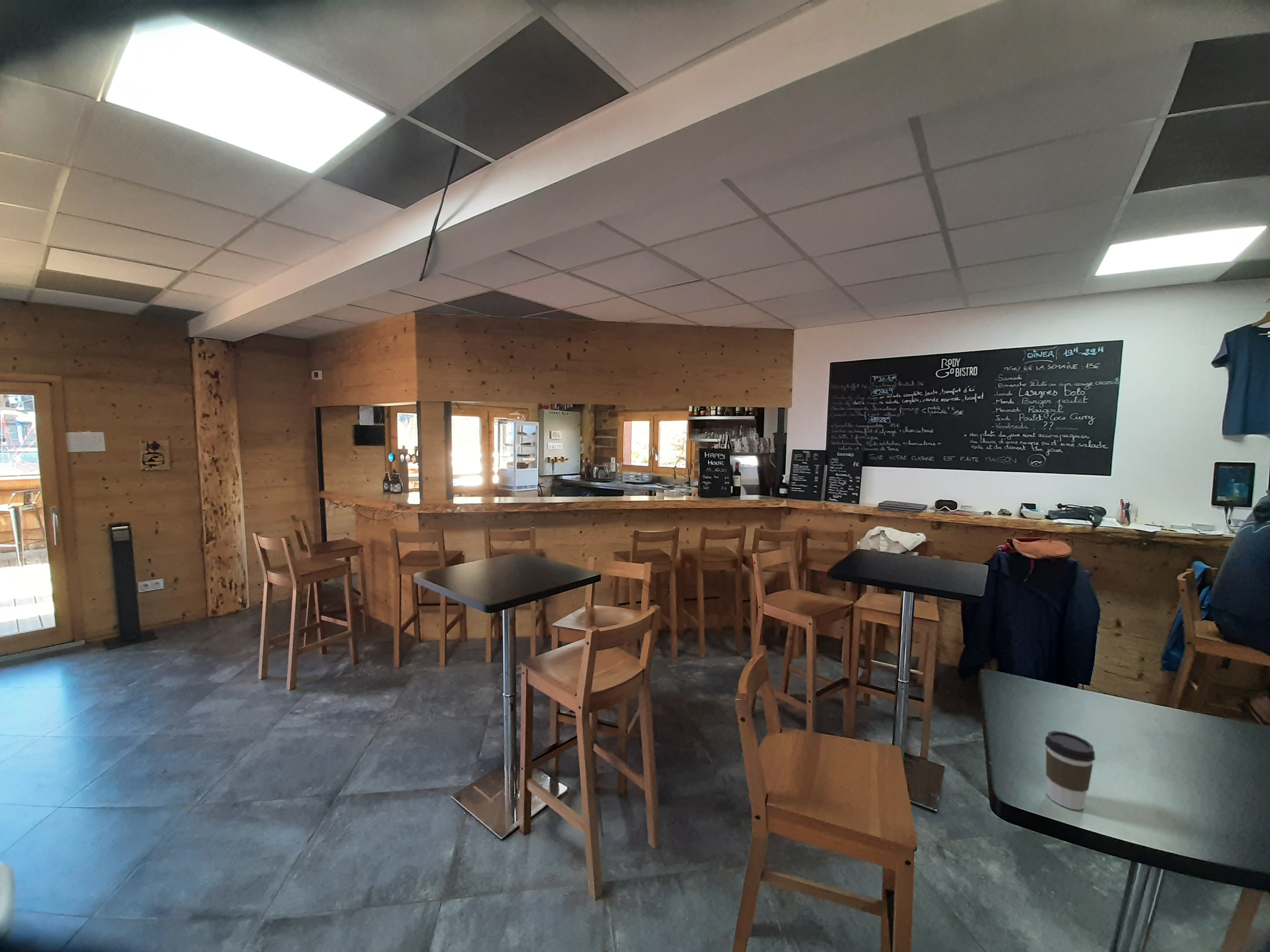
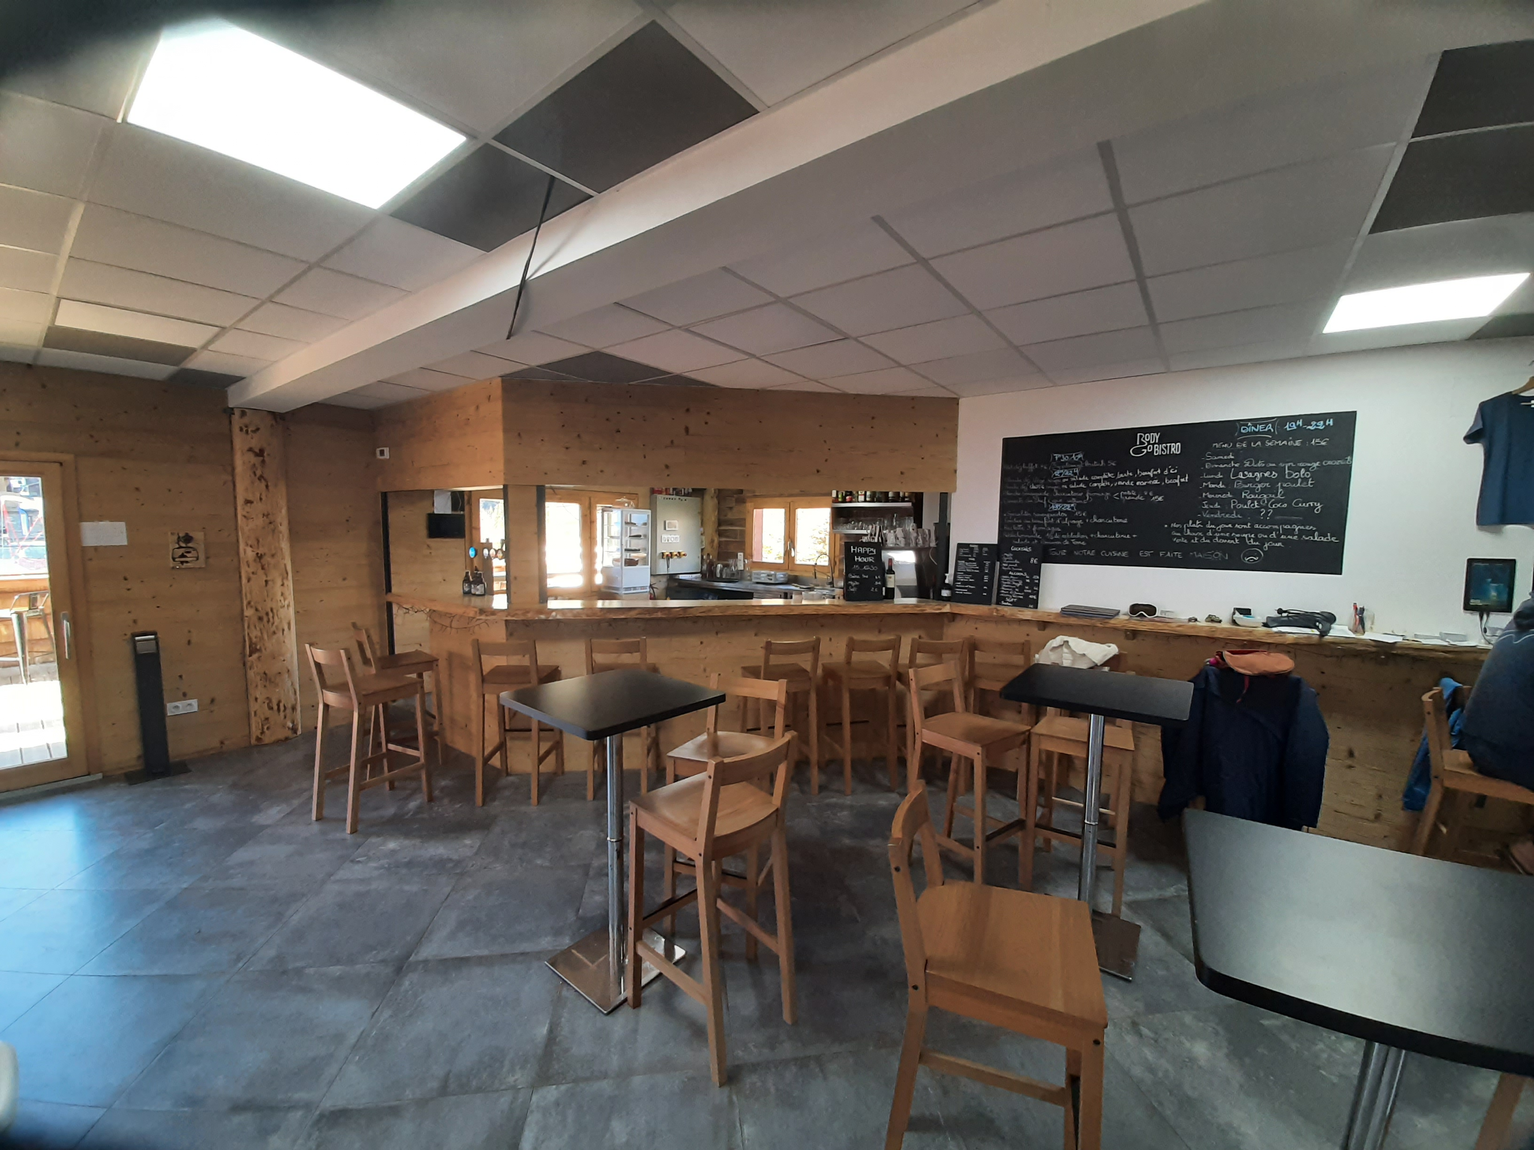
- coffee cup (1068, 770)
